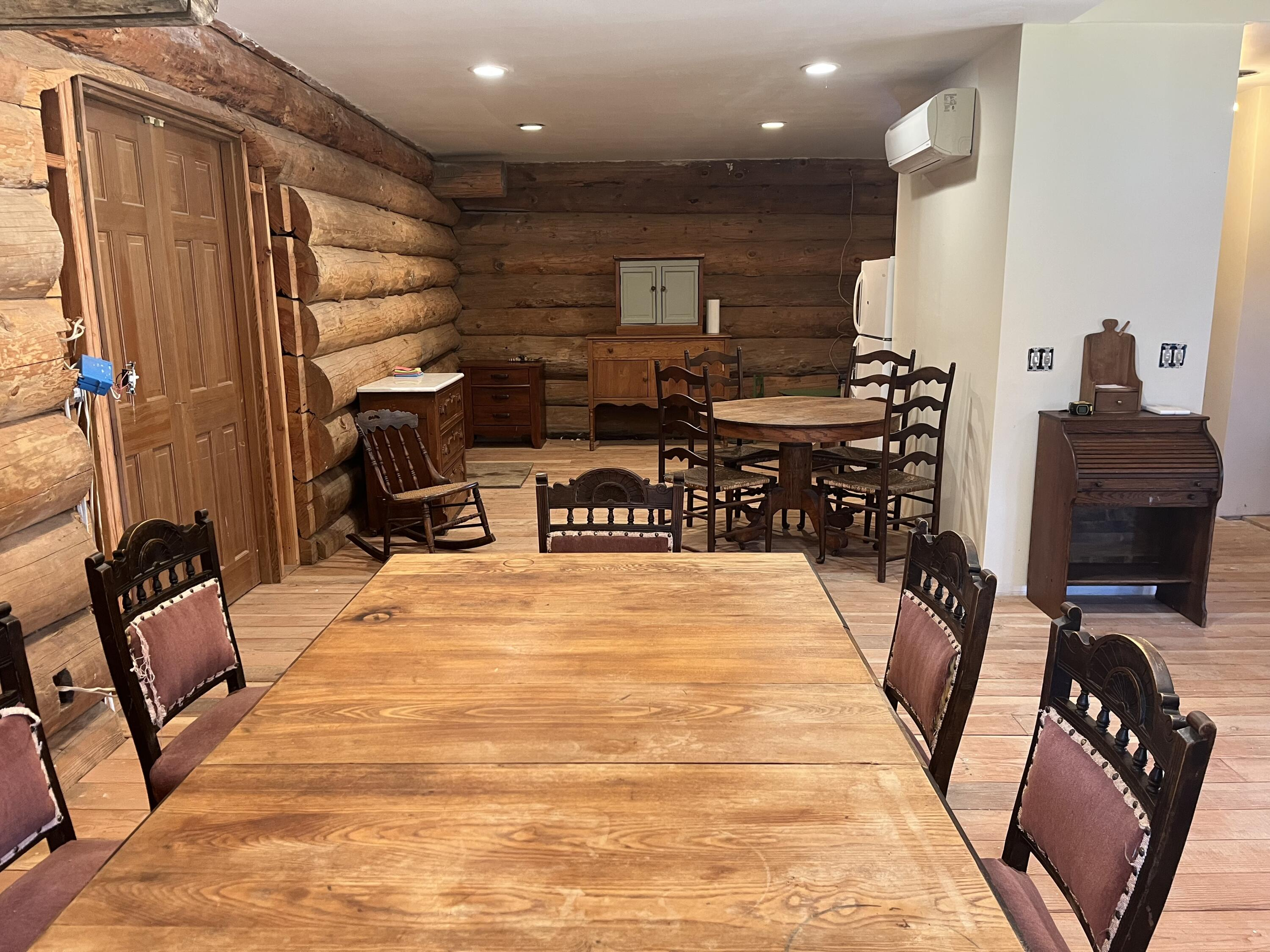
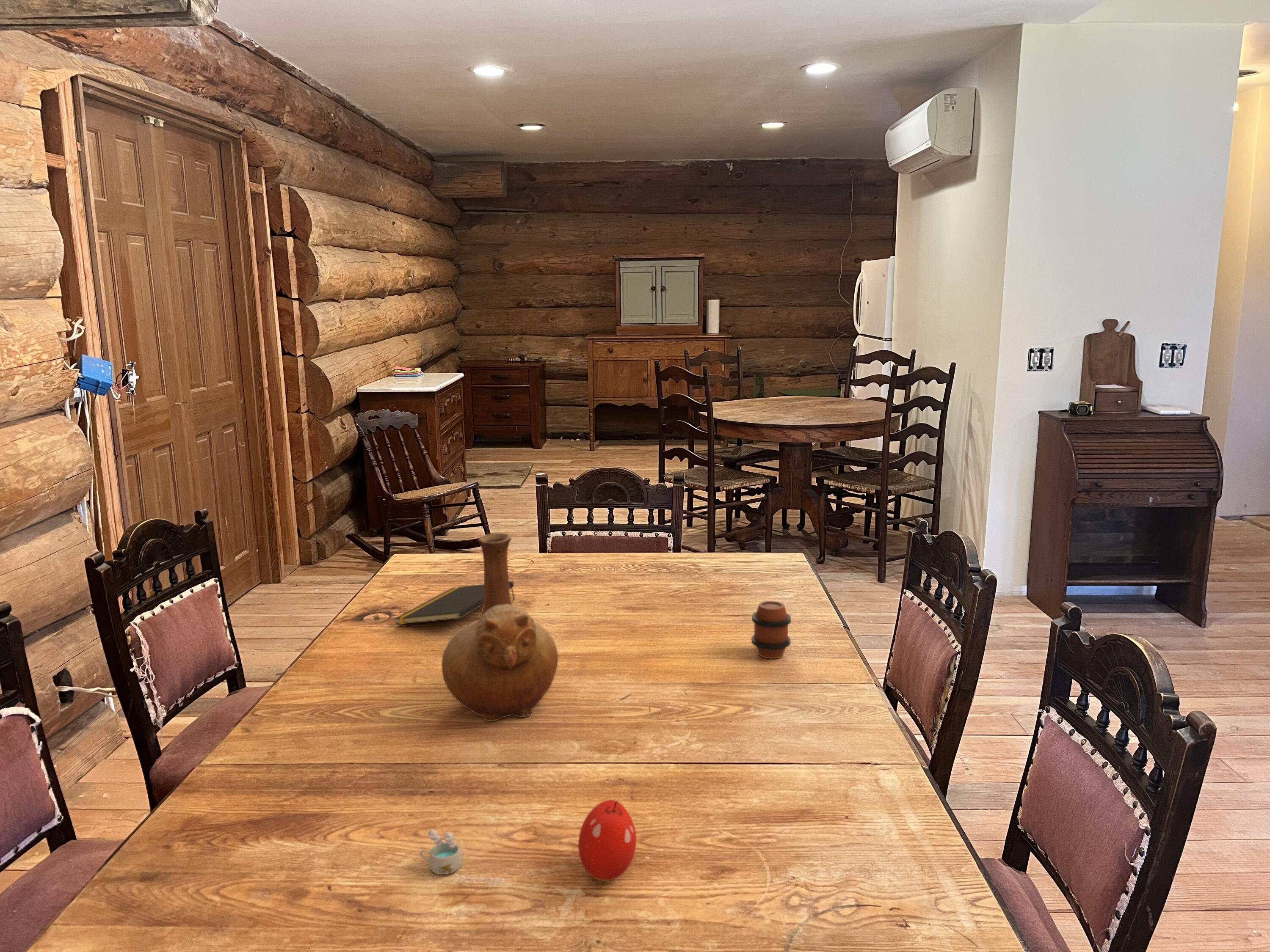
+ notepad (456, 602)
+ cup (461, 853)
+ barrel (771, 629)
+ fruit (607, 836)
+ vase (501, 625)
